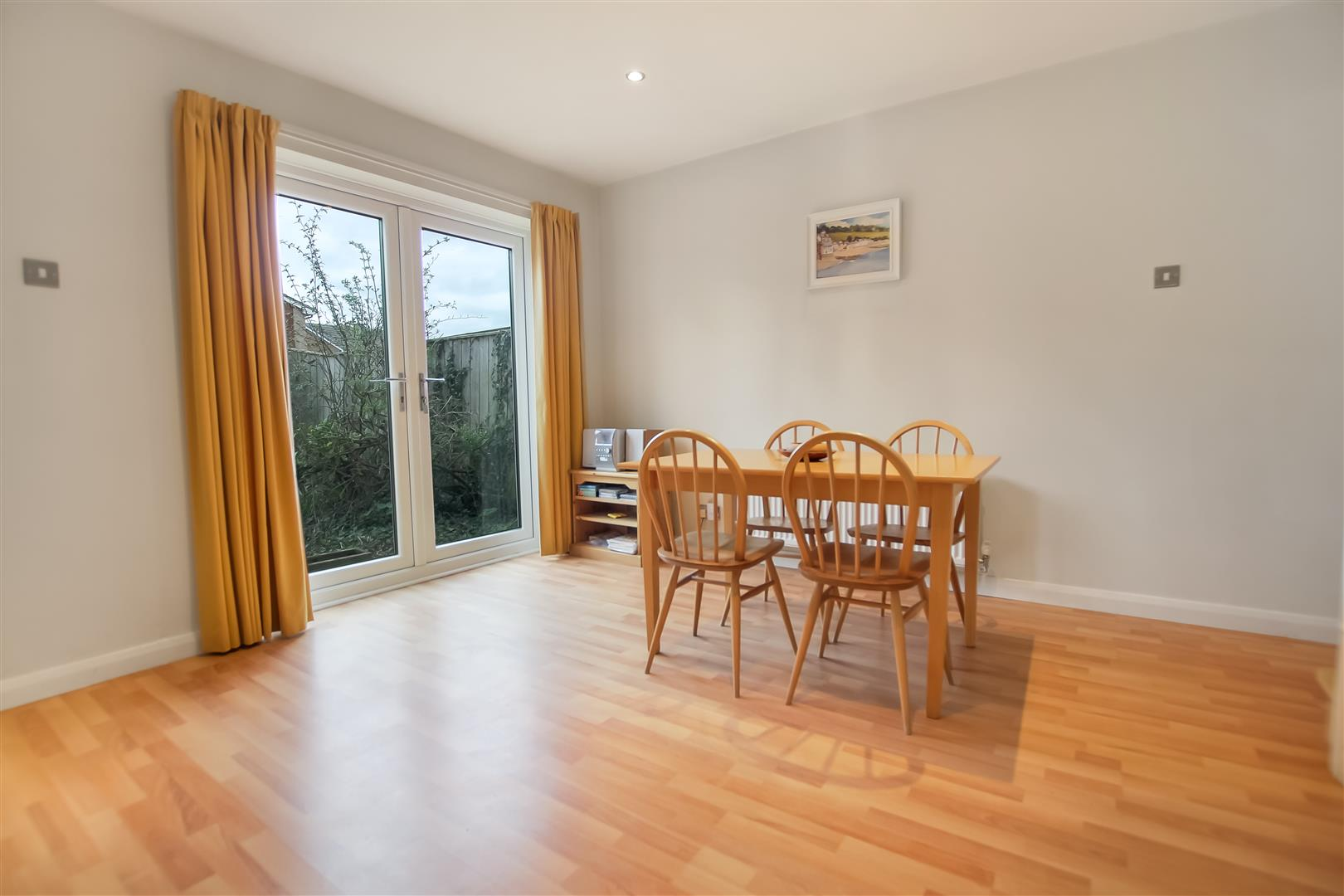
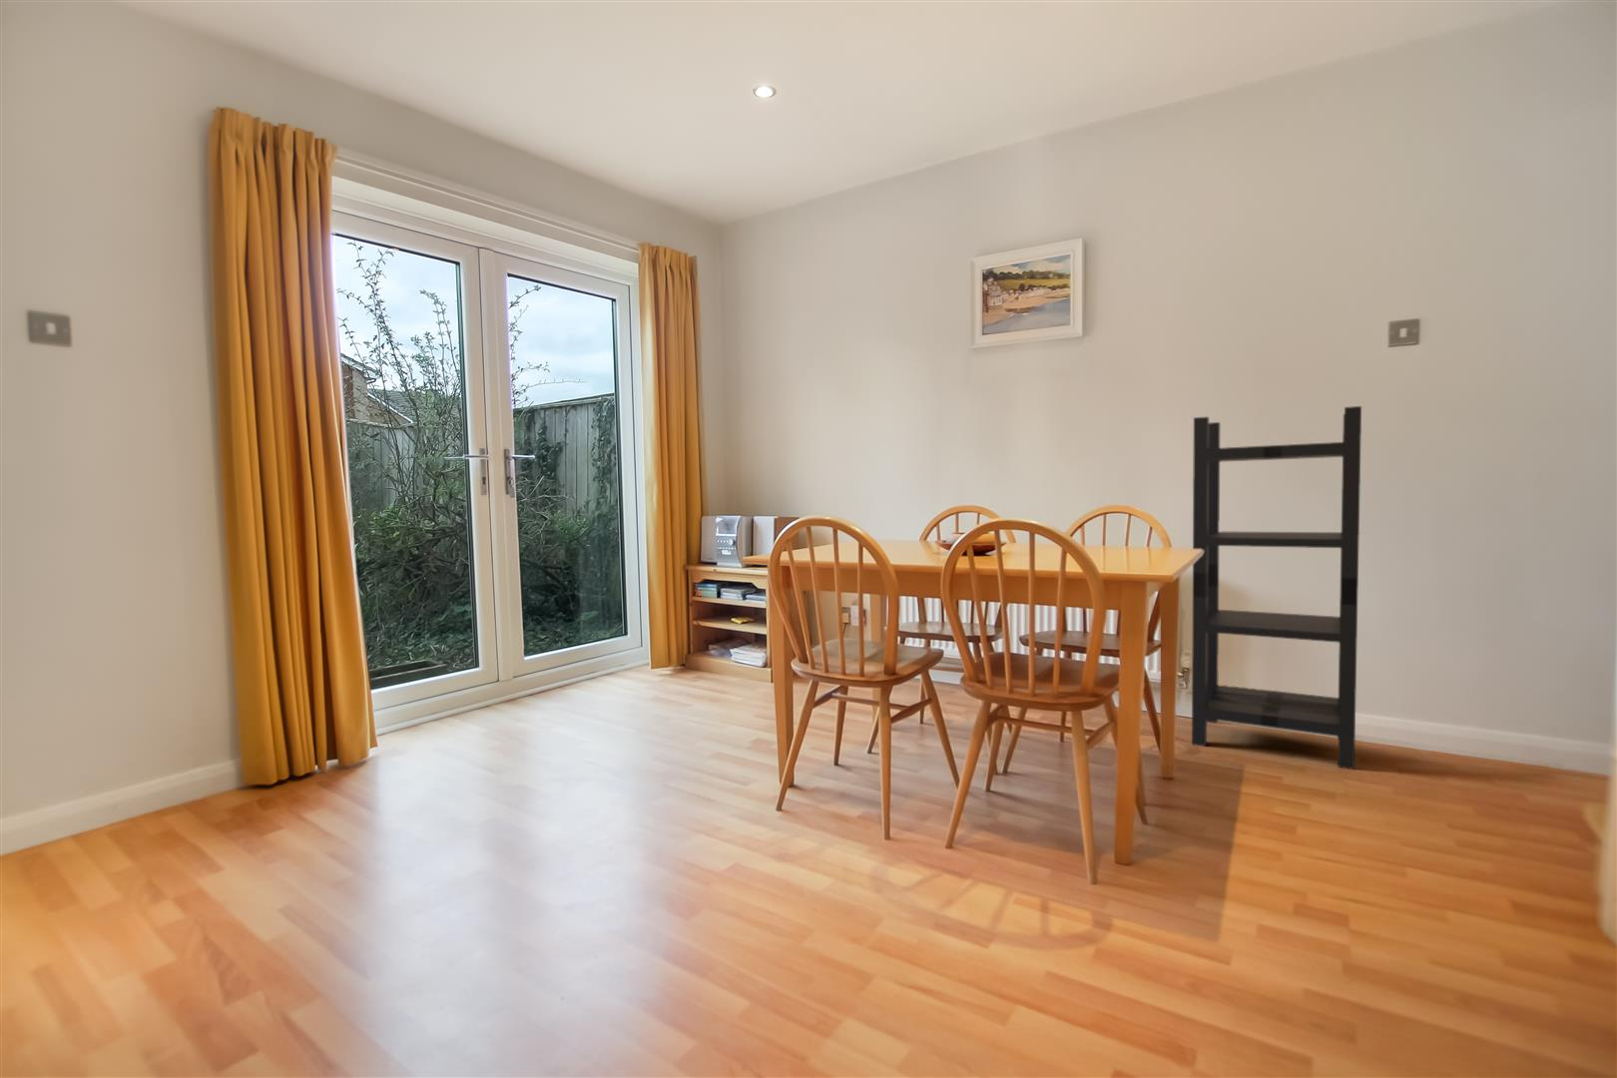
+ shelving unit (1274, 612)
